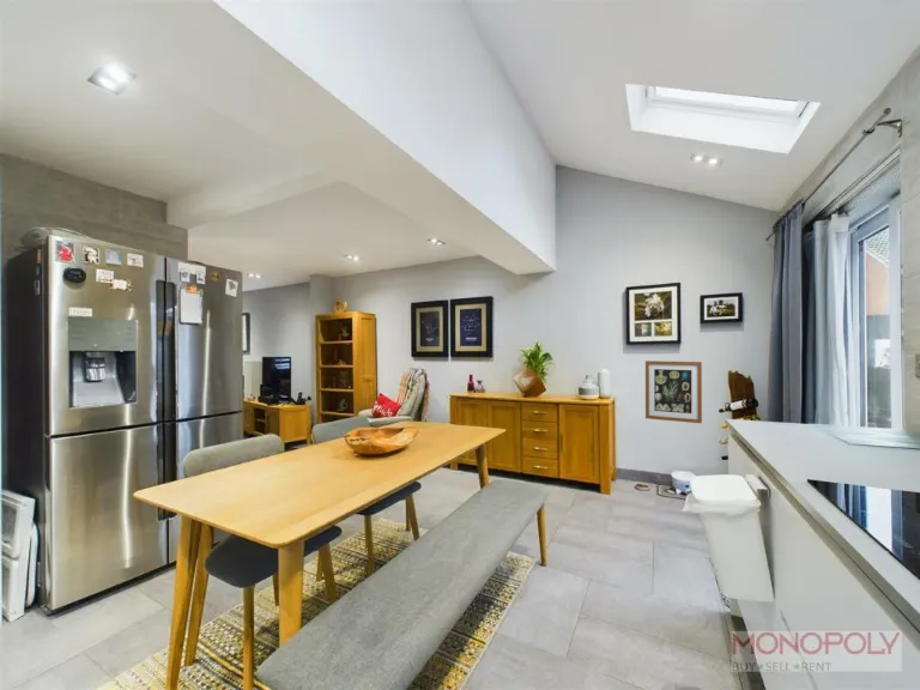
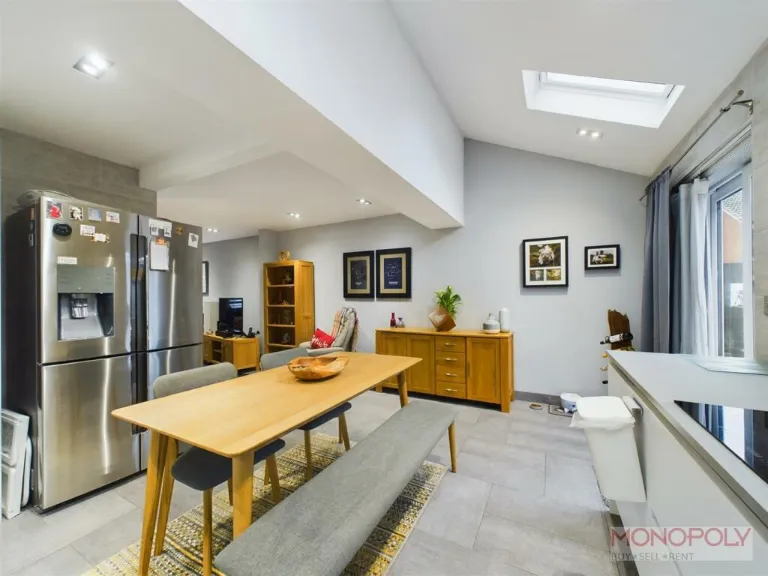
- wall art (672, 391)
